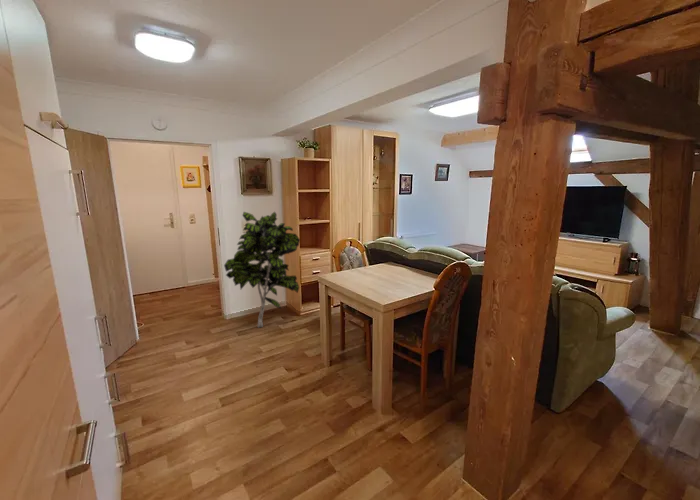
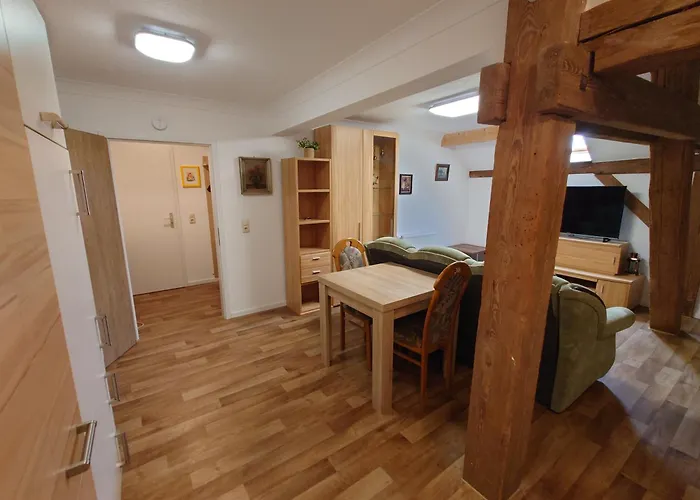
- indoor plant (261, 268)
